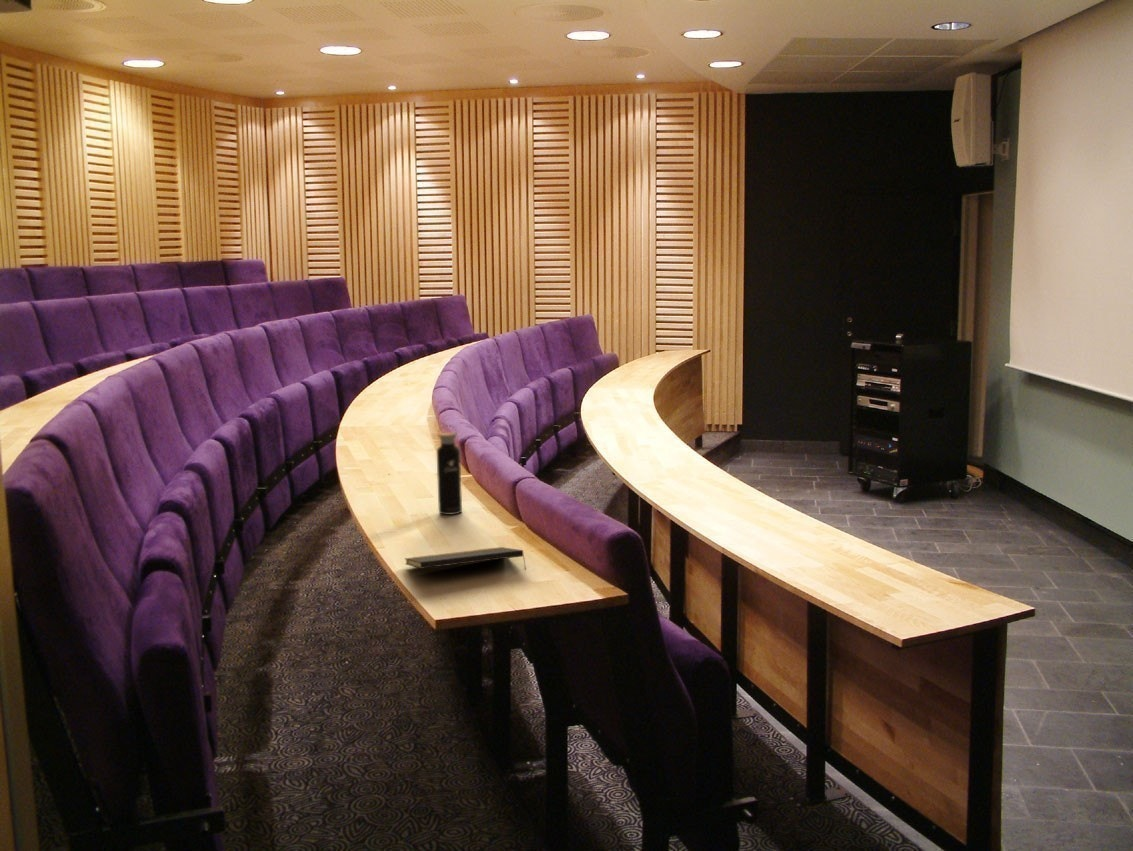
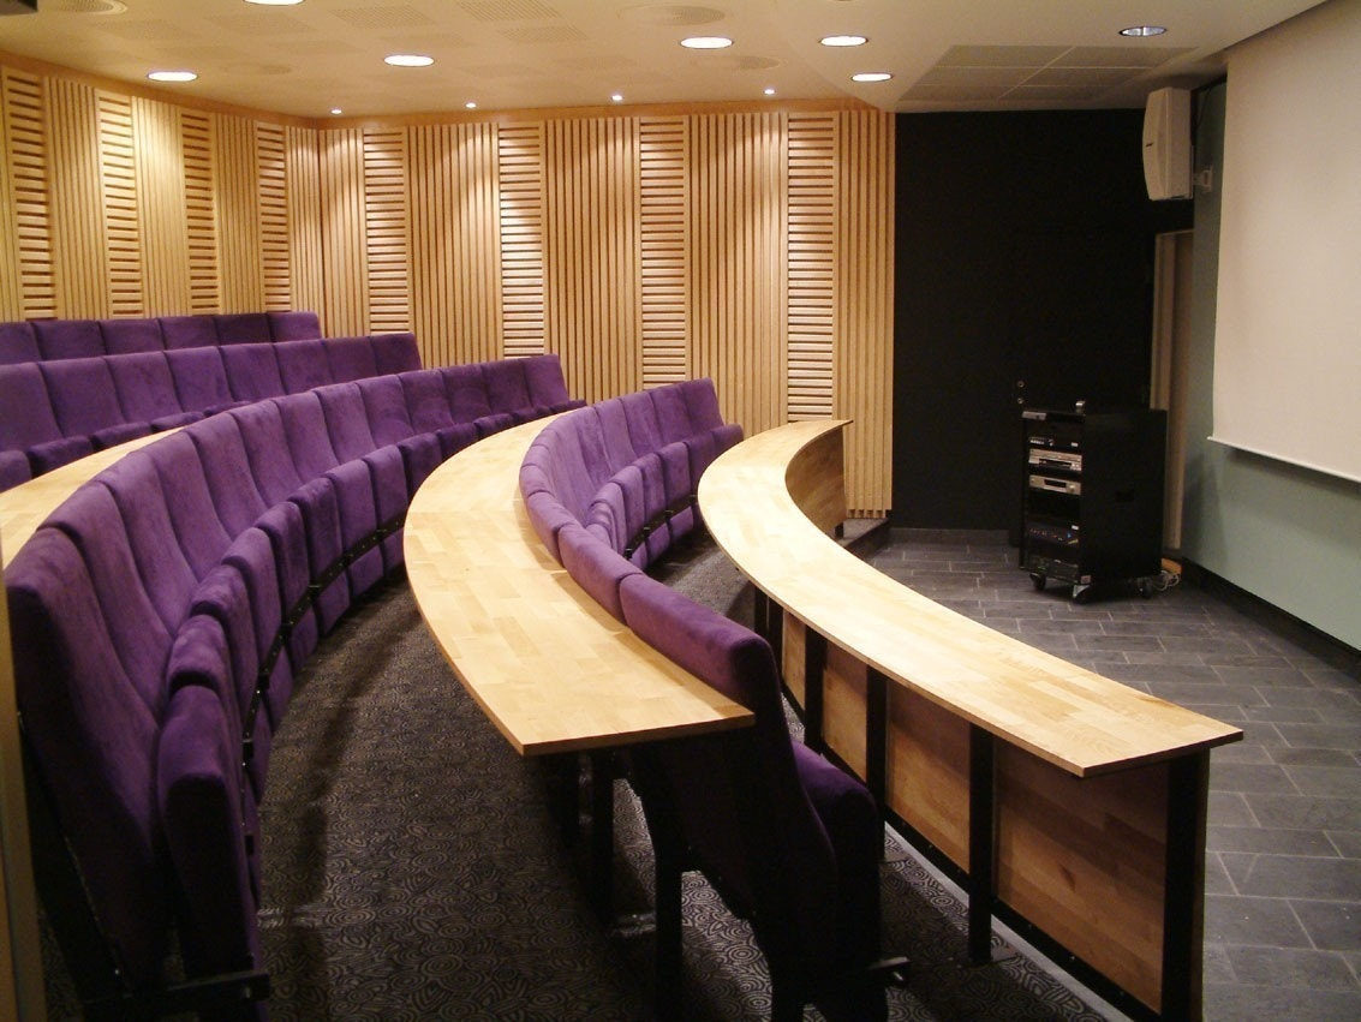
- water bottle (448, 469)
- notepad (463, 557)
